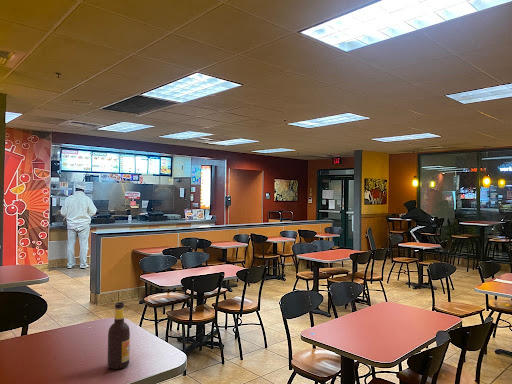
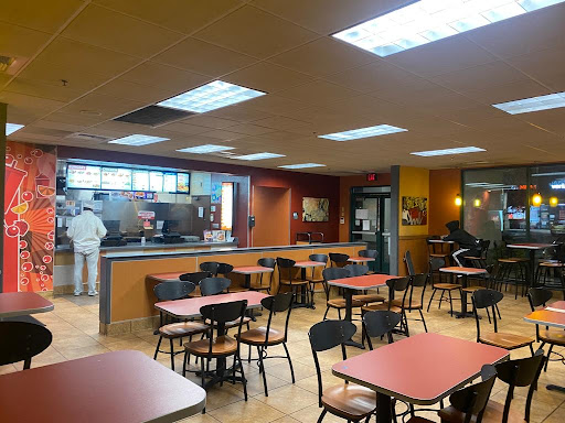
- soda bottle (118, 334)
